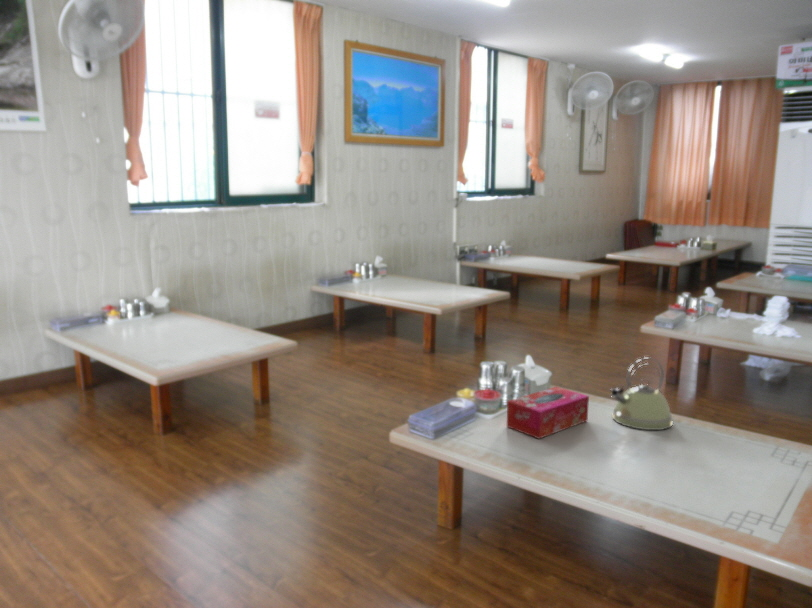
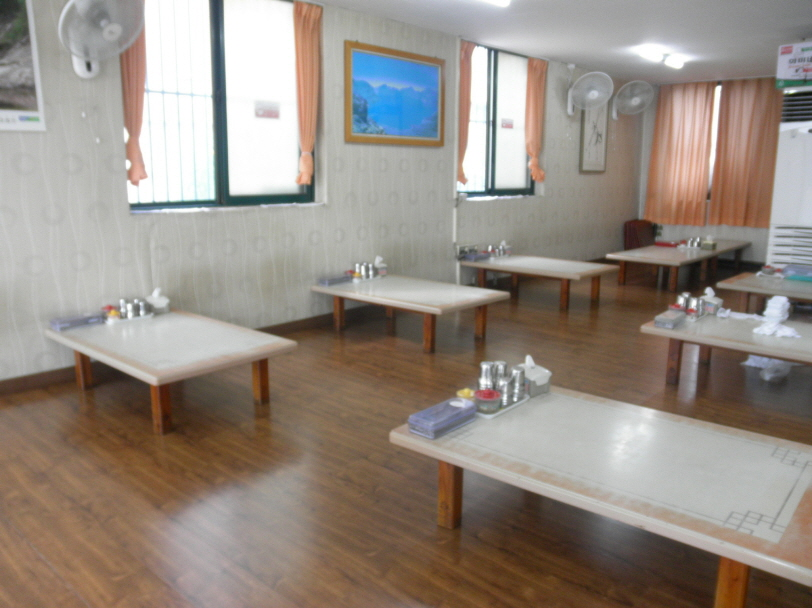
- kettle (640, 389)
- tissue box (548, 411)
